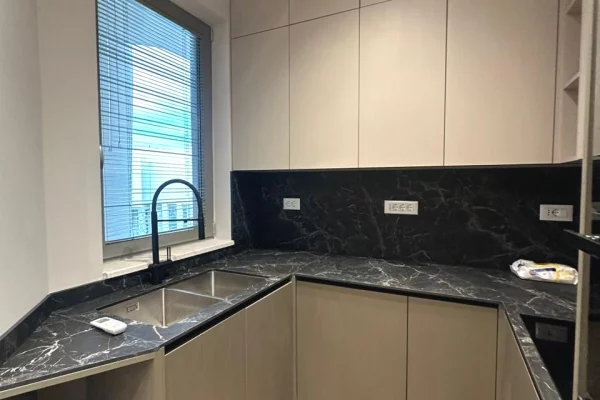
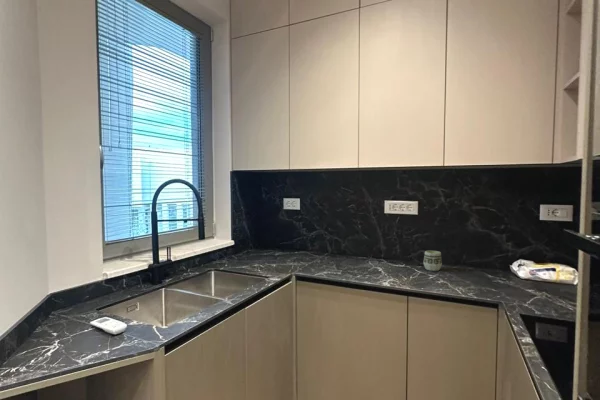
+ cup (432, 260)
